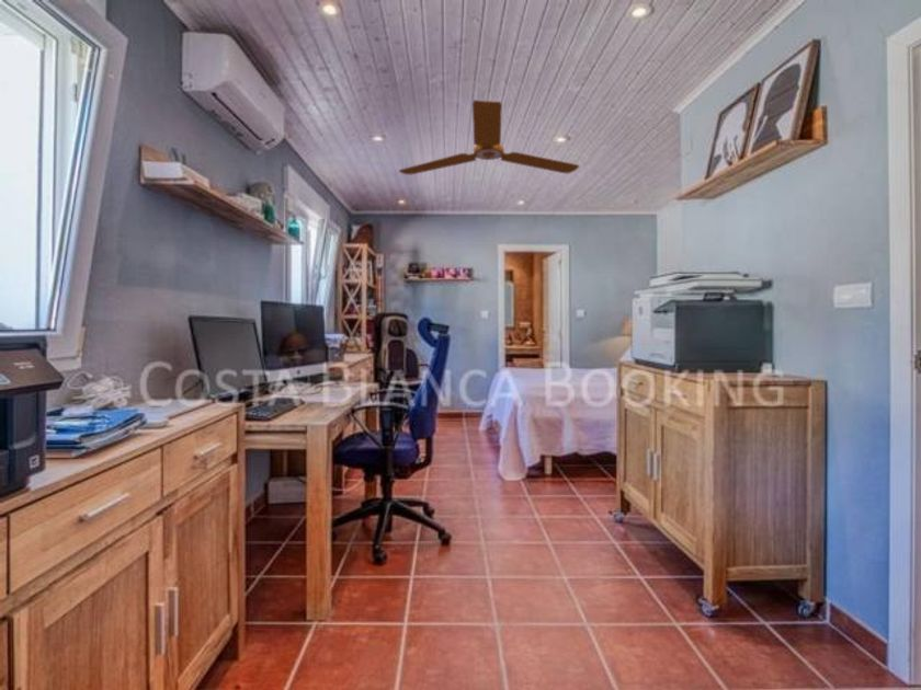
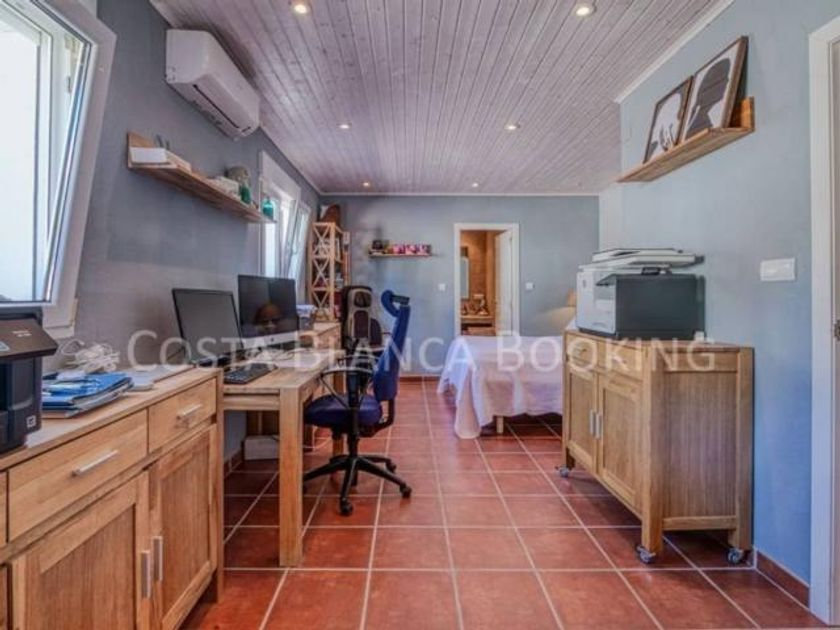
- ceiling fan (488, 120)
